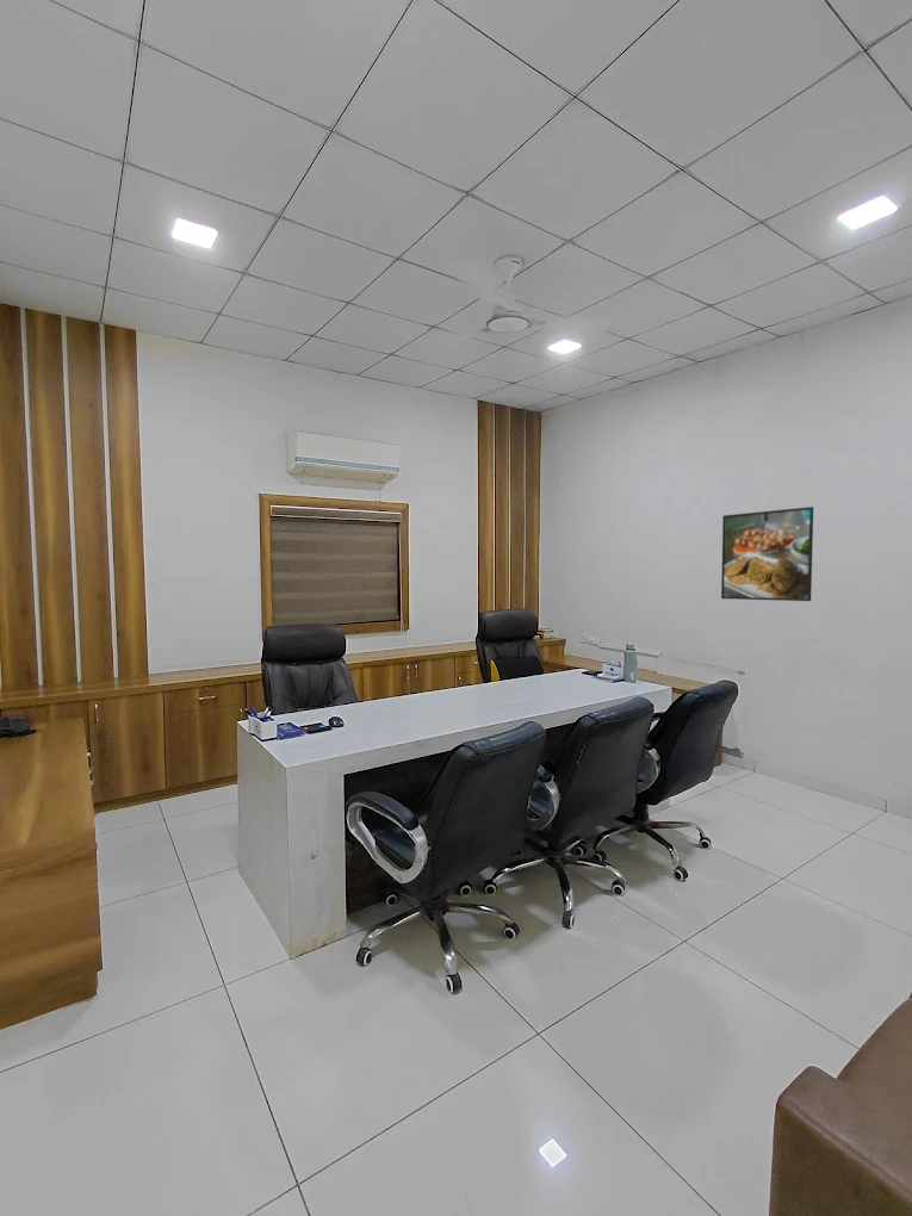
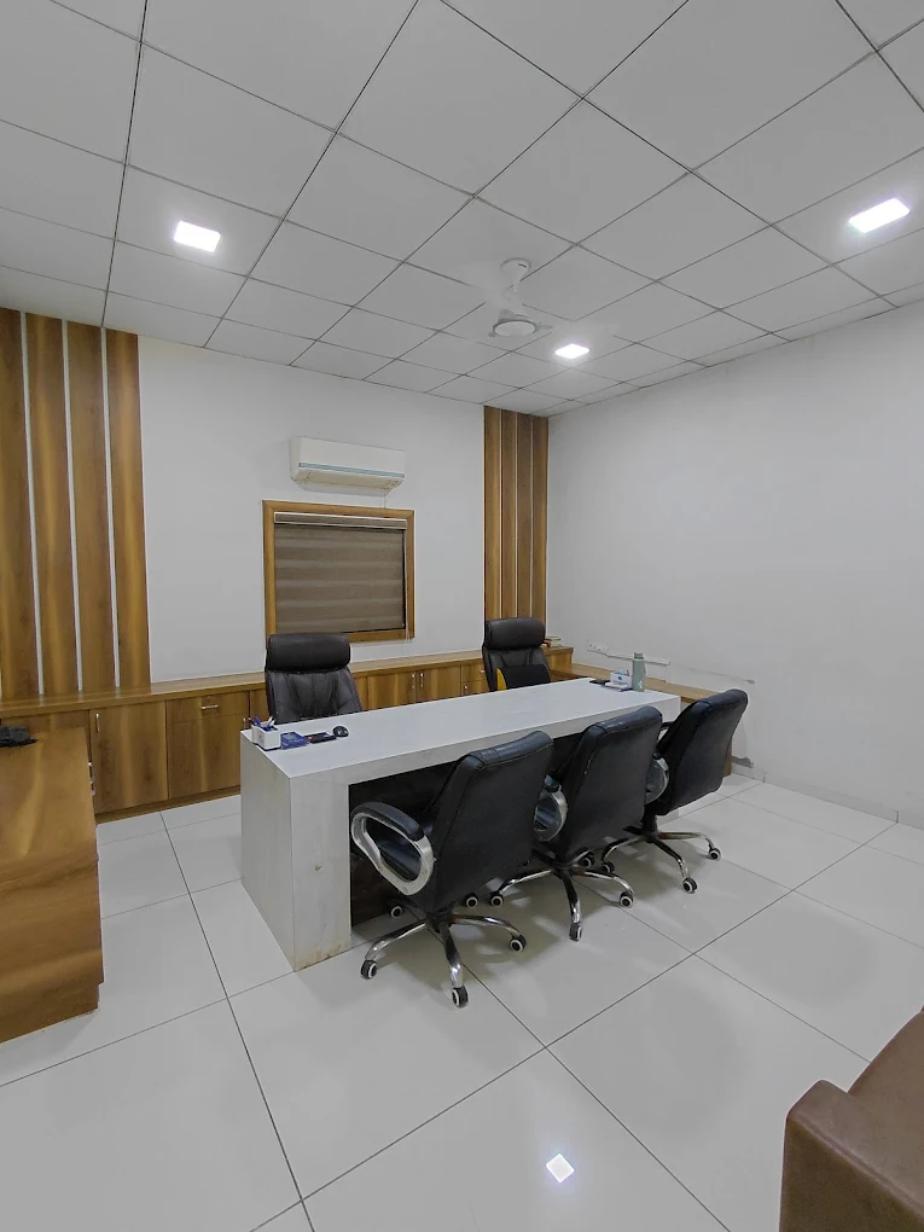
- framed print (764, 556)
